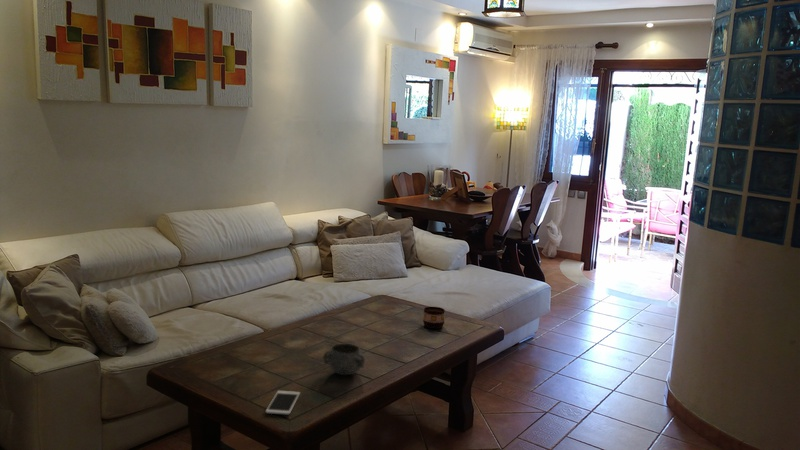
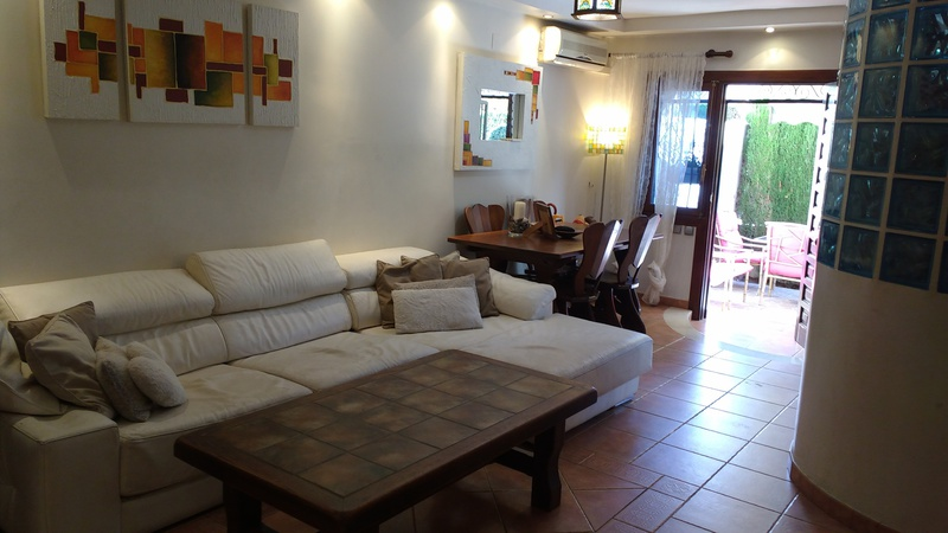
- cell phone (283, 402)
- cup (433, 317)
- decorative bowl (347, 360)
